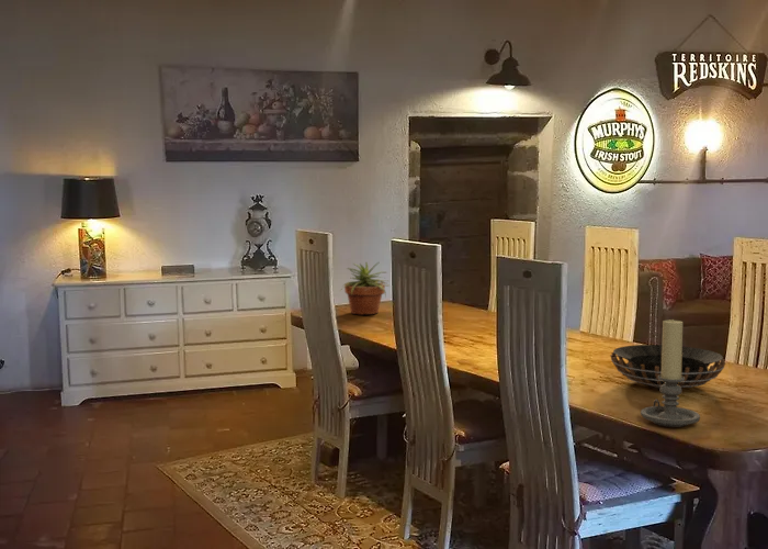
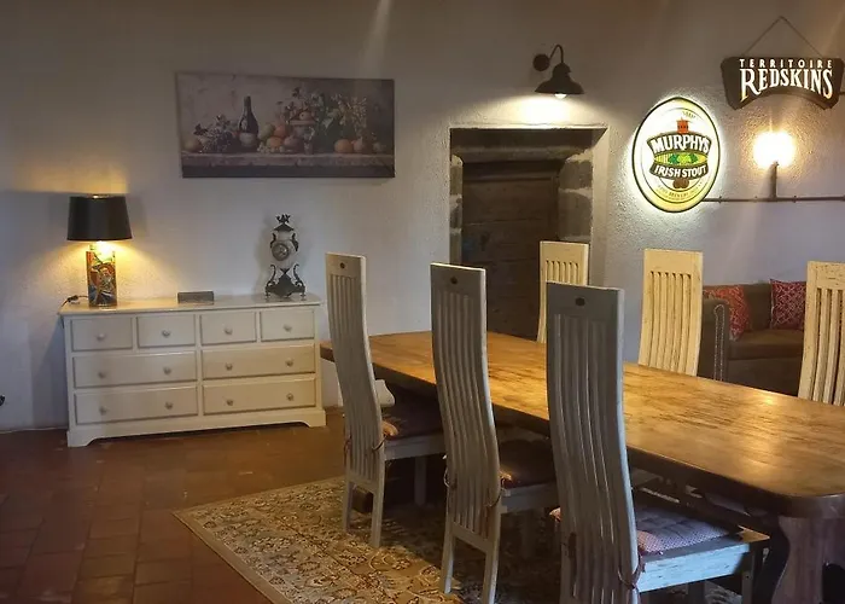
- potted plant (363, 287)
- candle holder (668, 369)
- decorative bowl (660, 369)
